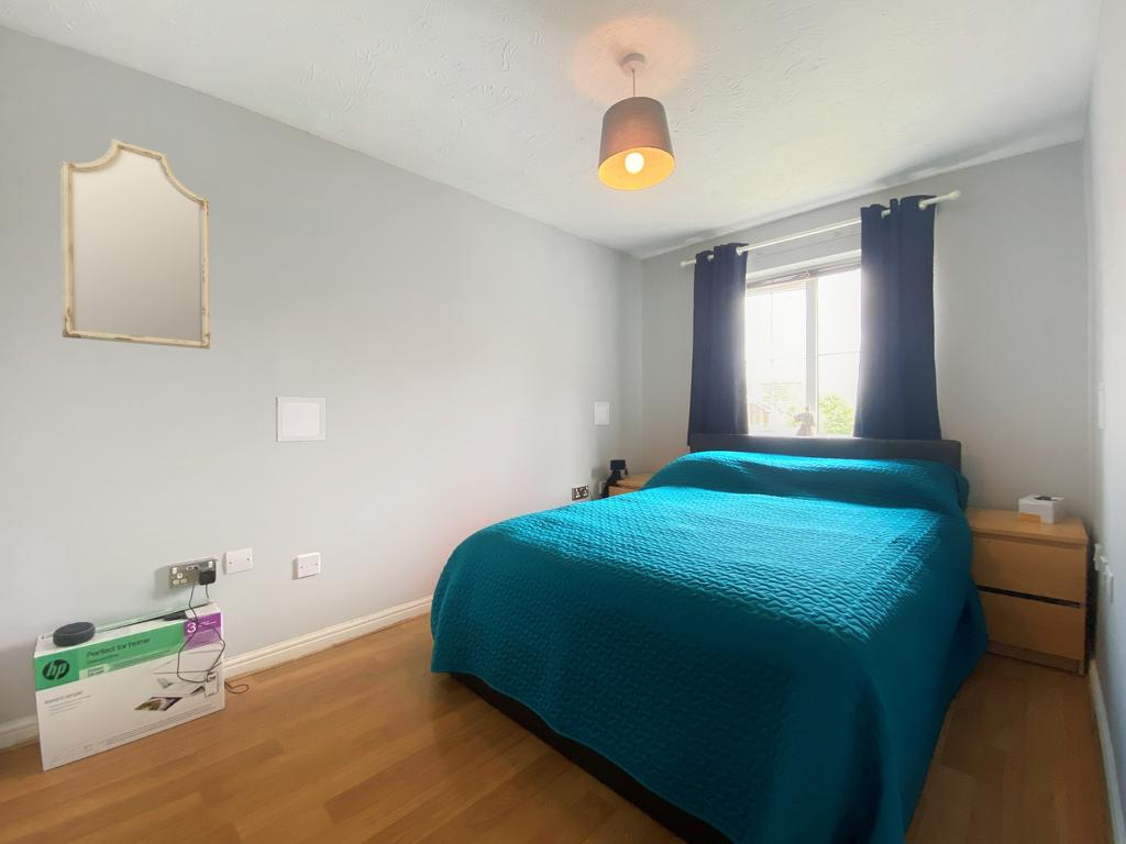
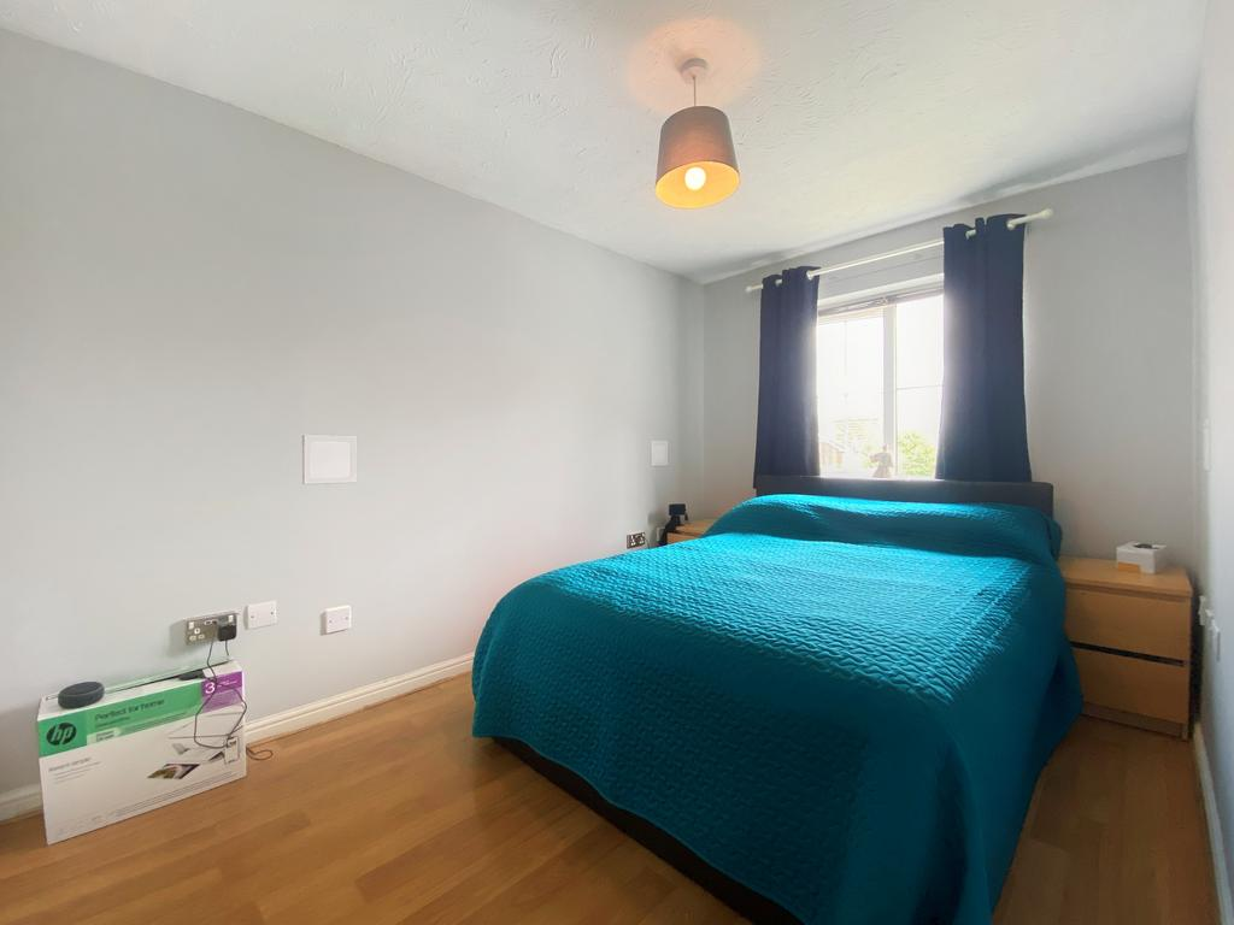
- home mirror (141, 245)
